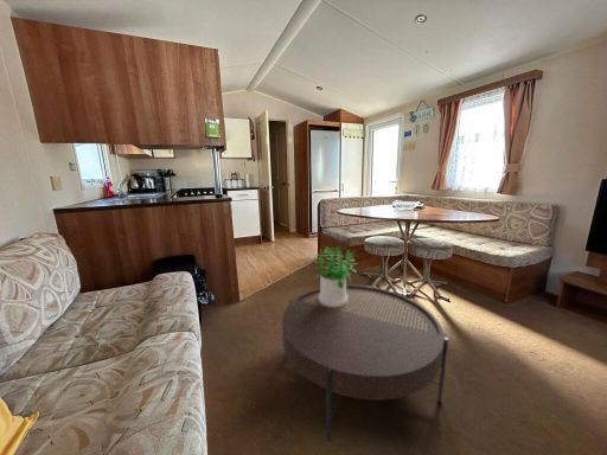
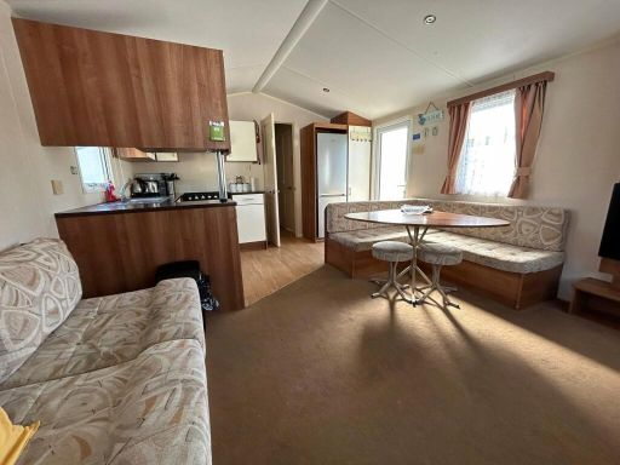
- potted plant (336, 271)
- coffee table (357, 345)
